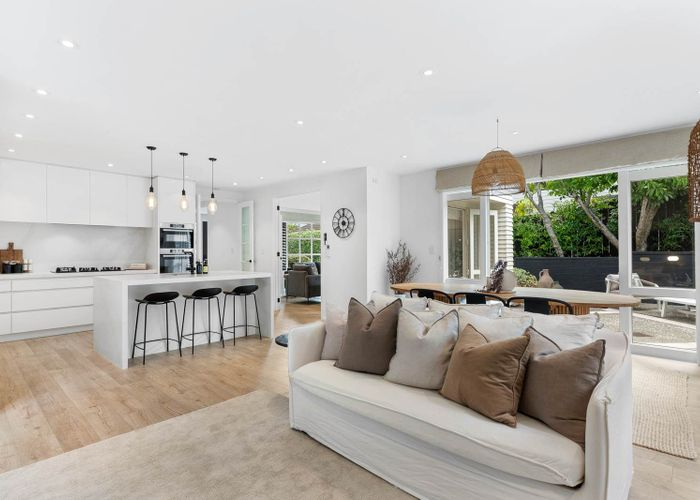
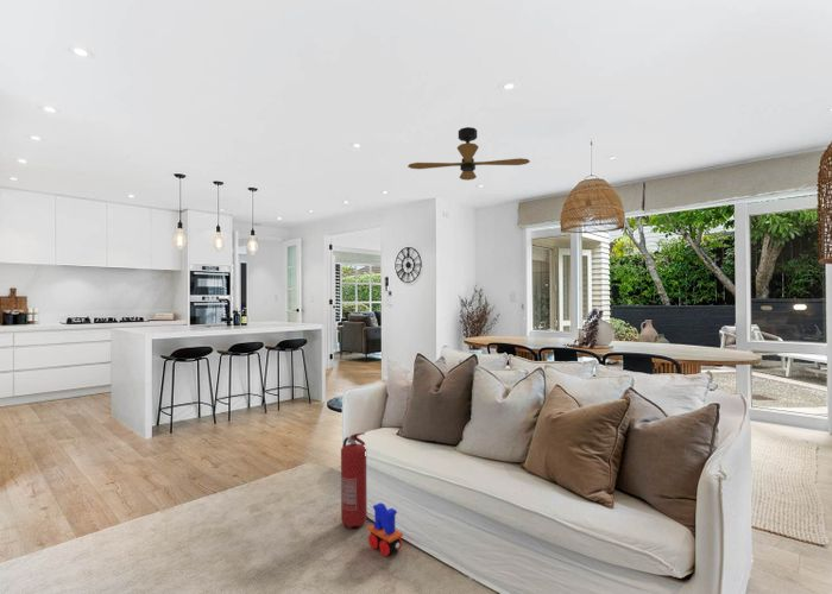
+ fire extinguisher (353, 476)
+ toy train (384, 527)
+ ceiling fan (467, 150)
